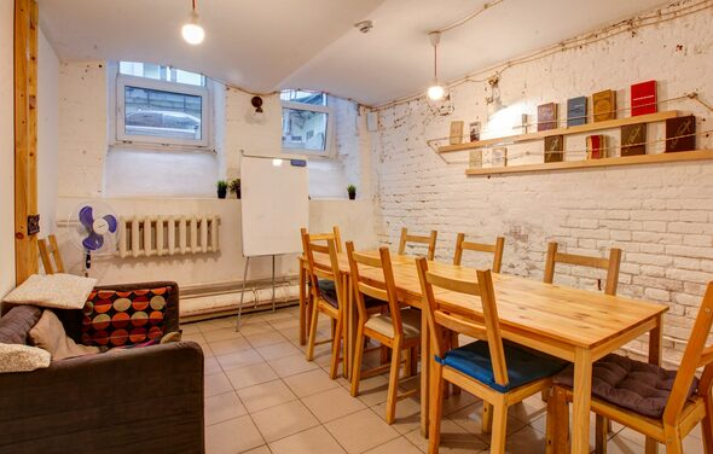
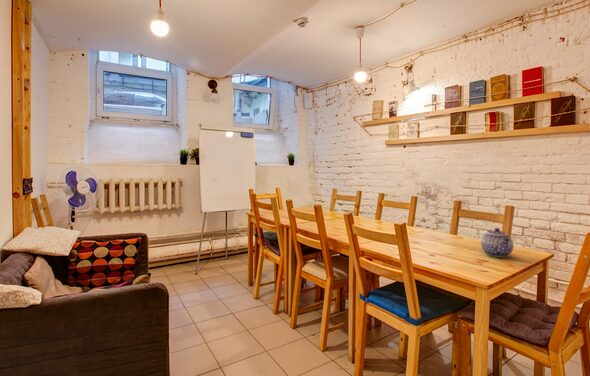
+ teapot (496, 241)
